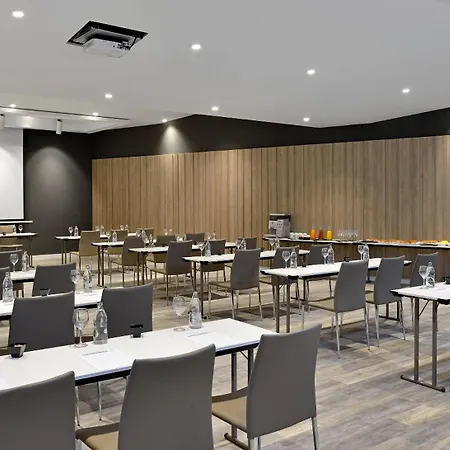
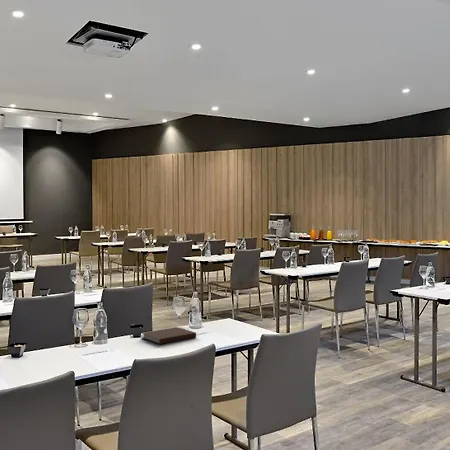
+ notebook (168, 335)
